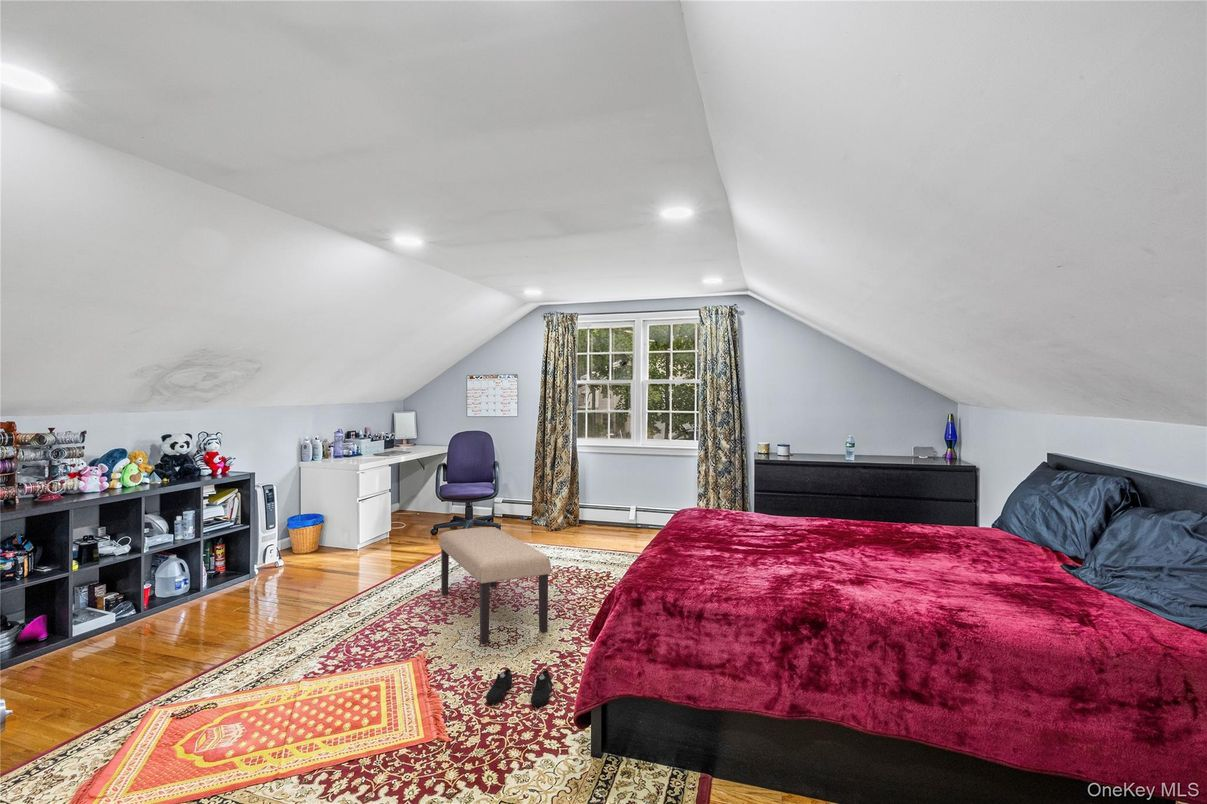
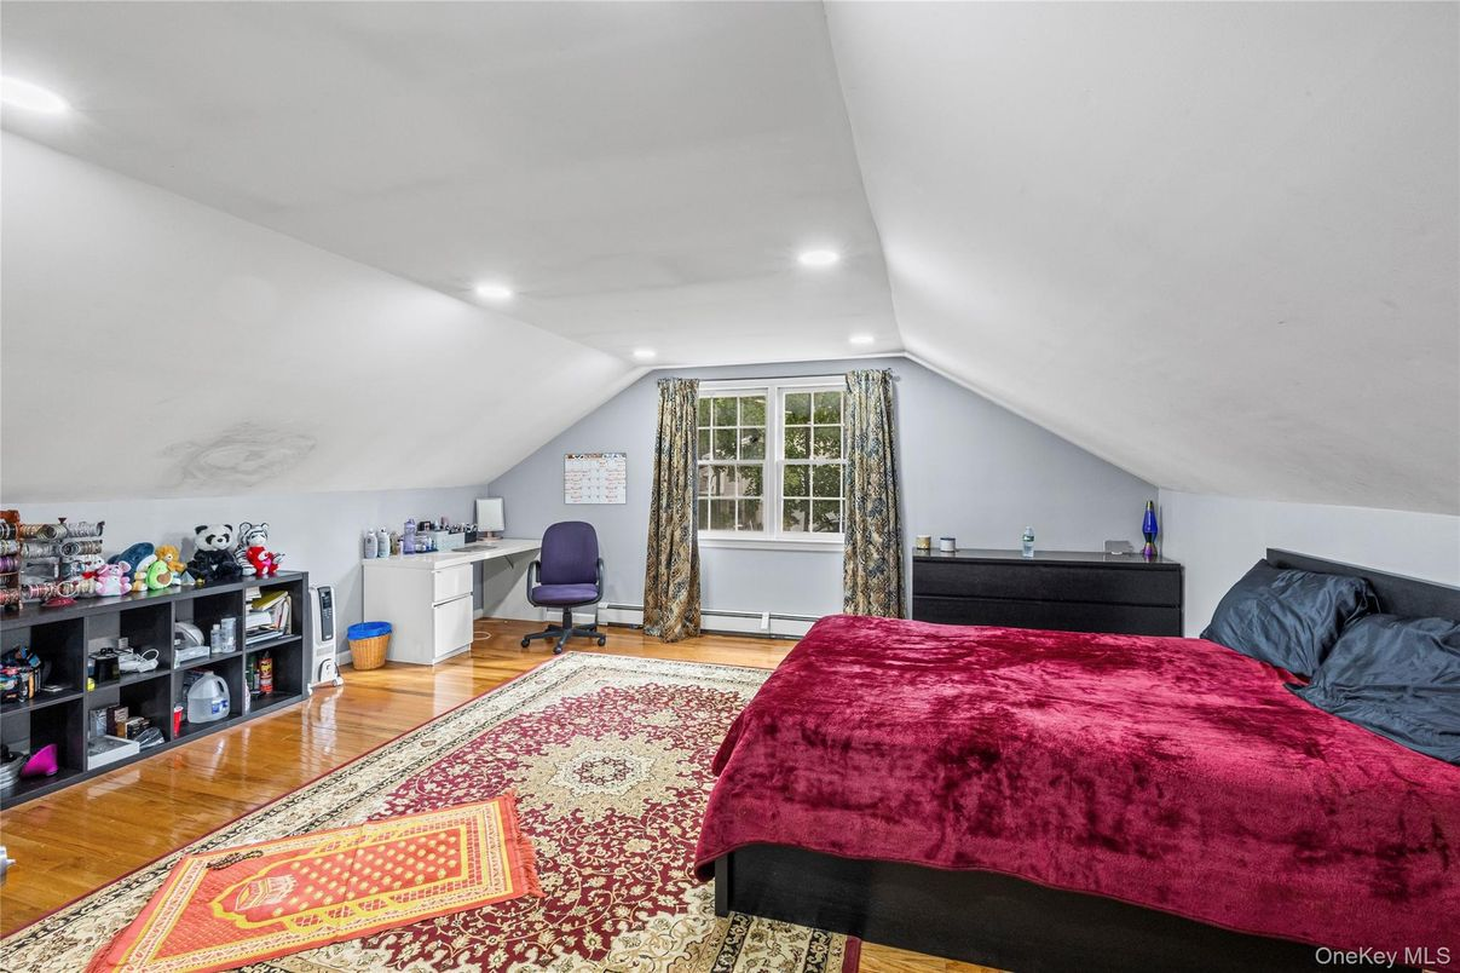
- shoe (511, 685)
- bench (489, 575)
